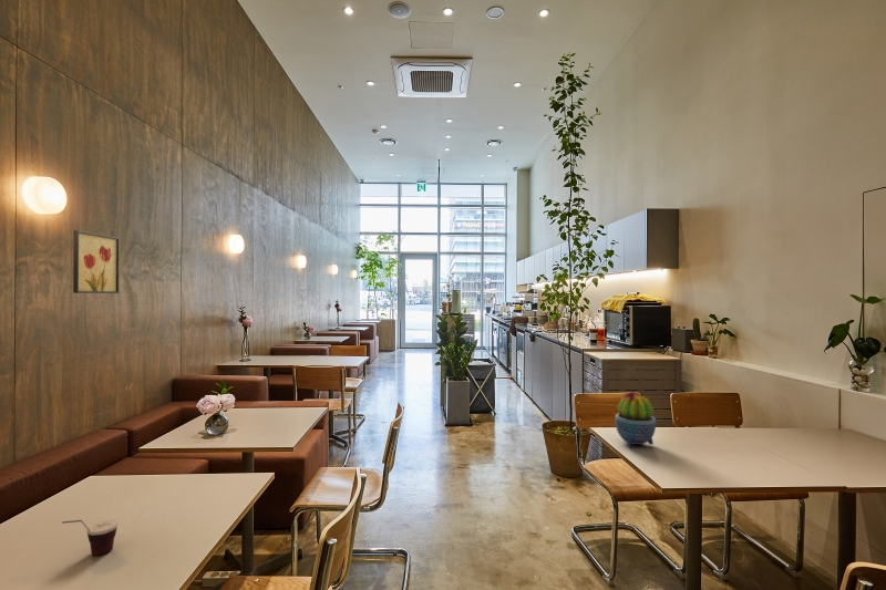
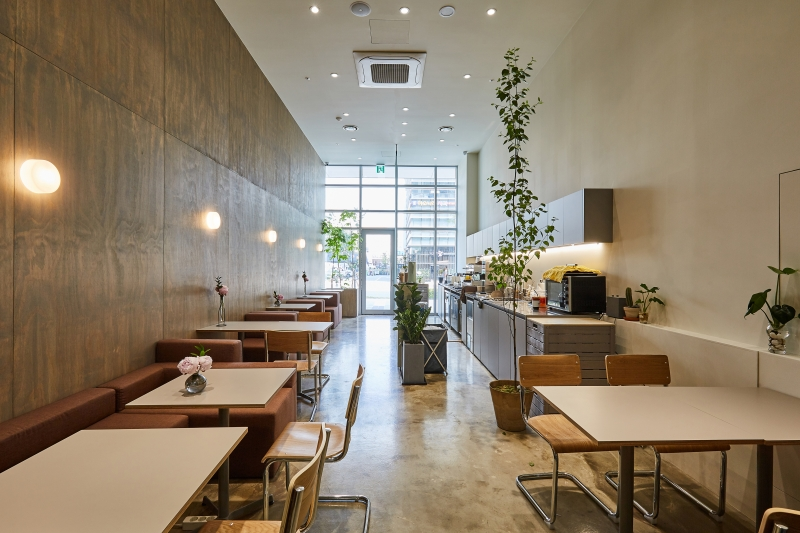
- wall art (96, 263)
- cup (90, 534)
- potted cactus (635, 416)
